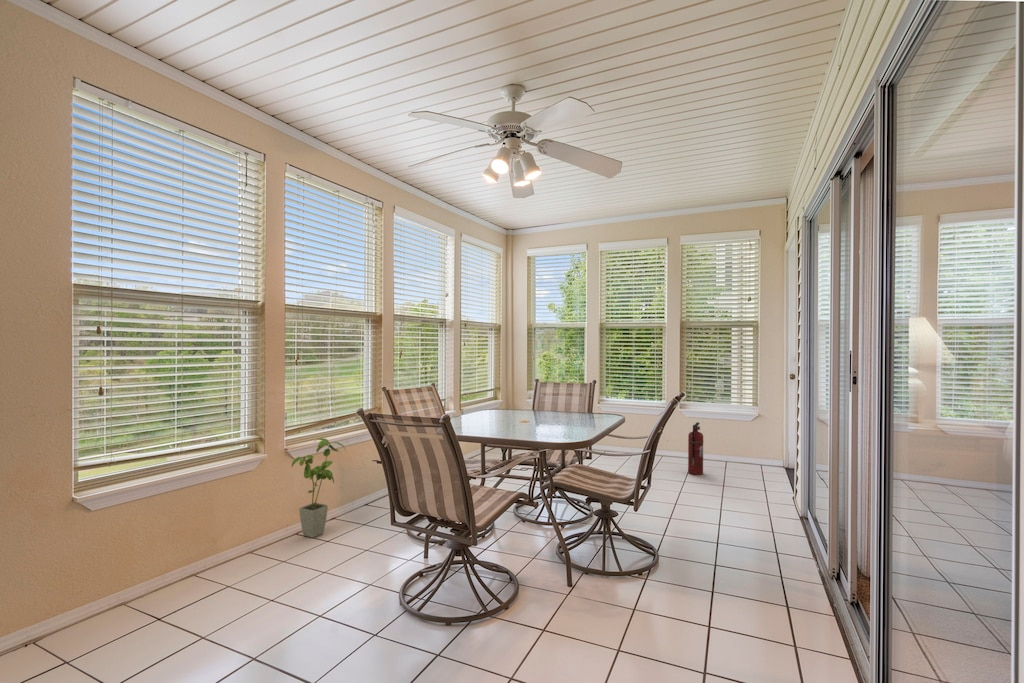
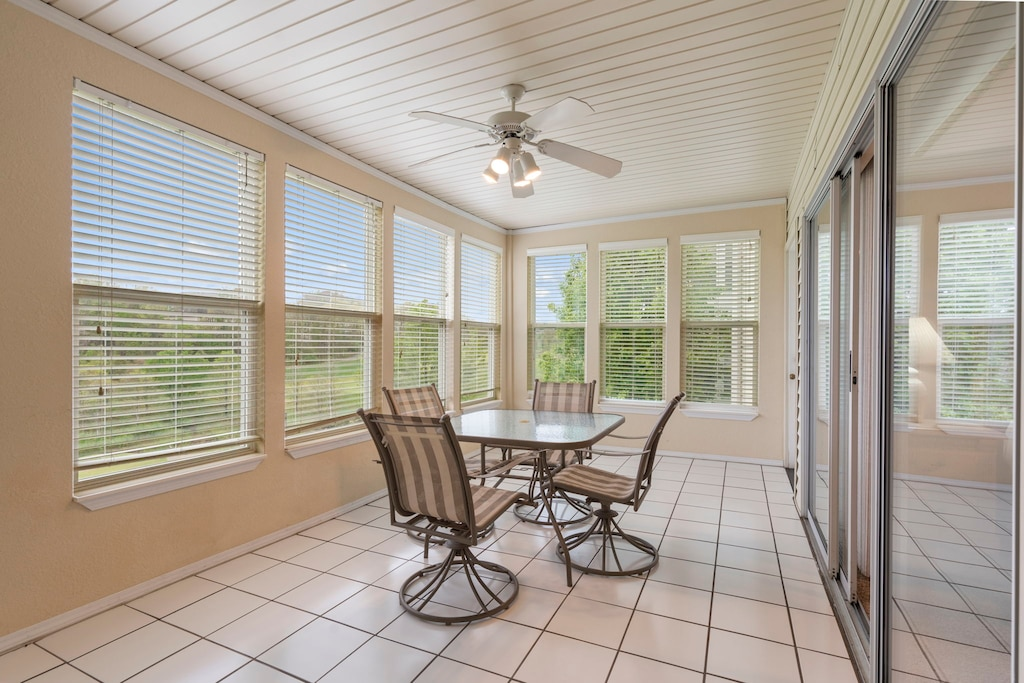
- fire extinguisher (695, 448)
- house plant (320, 485)
